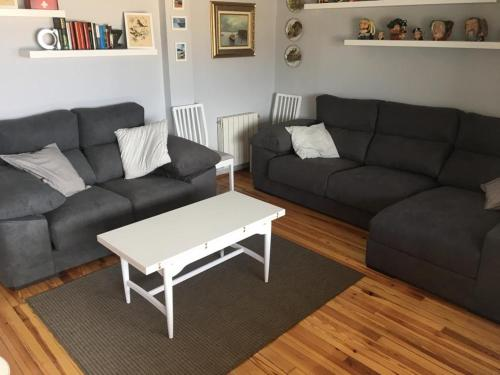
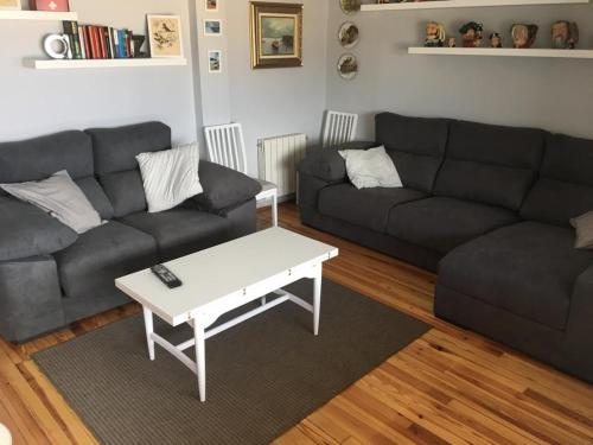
+ remote control (165, 275)
